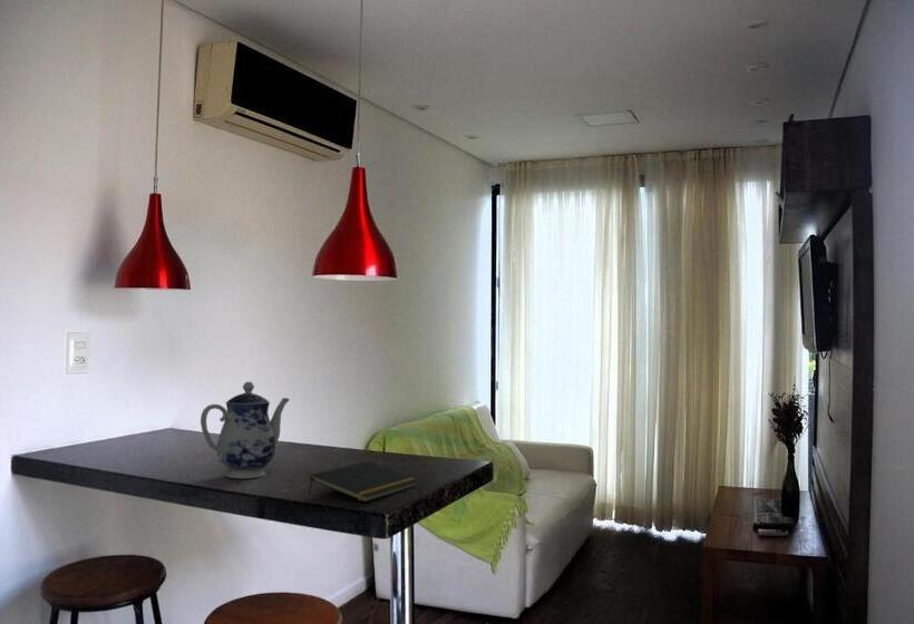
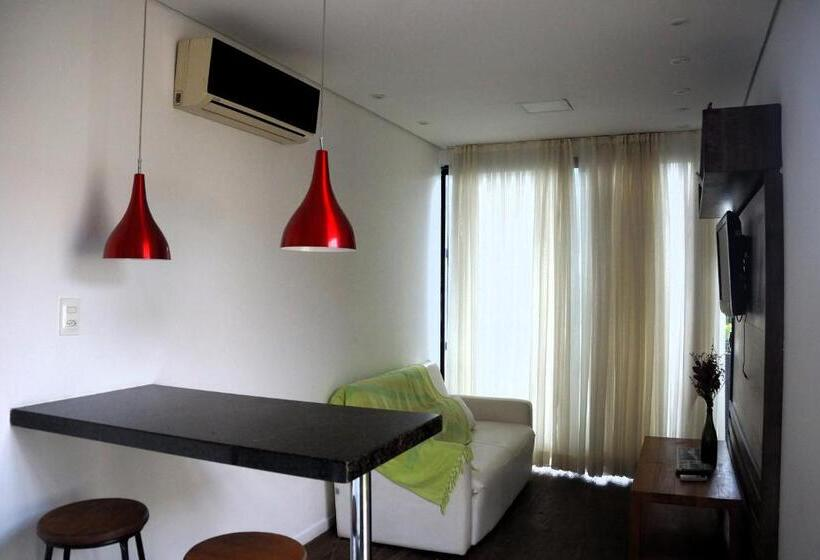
- notepad (366, 479)
- teapot (246, 428)
